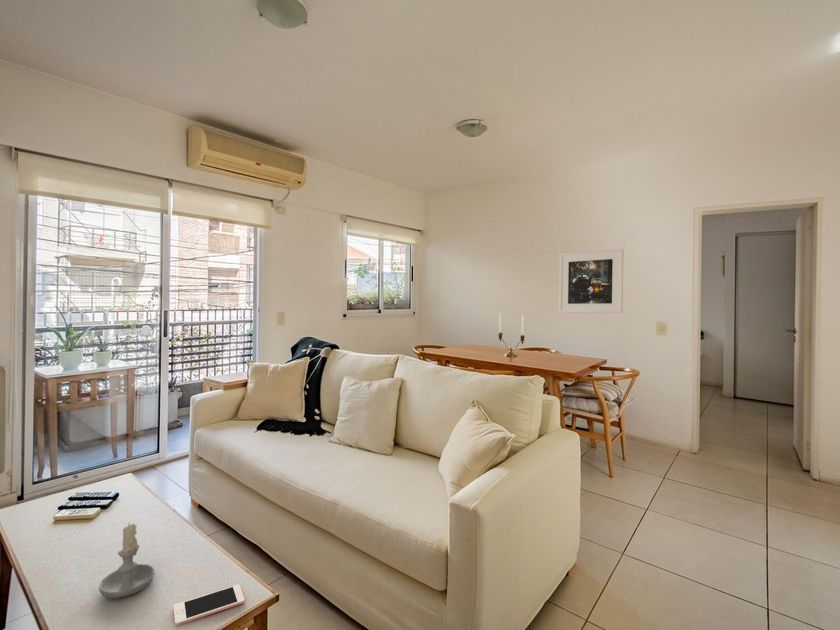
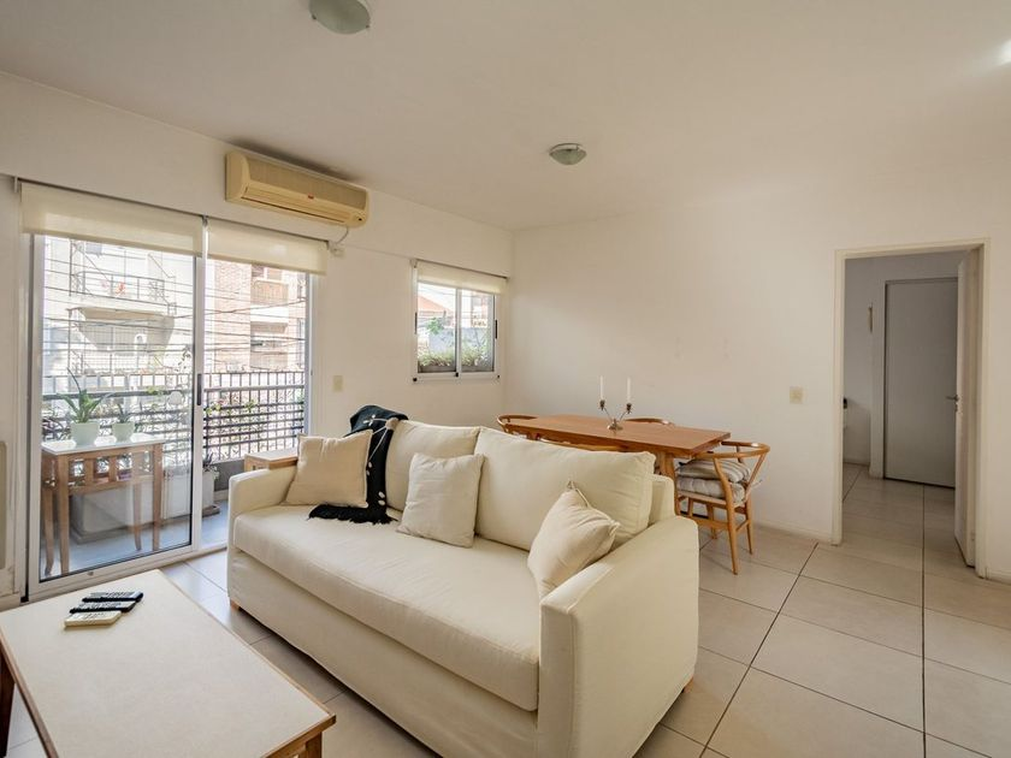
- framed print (589, 282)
- candle (128, 555)
- cell phone (209, 603)
